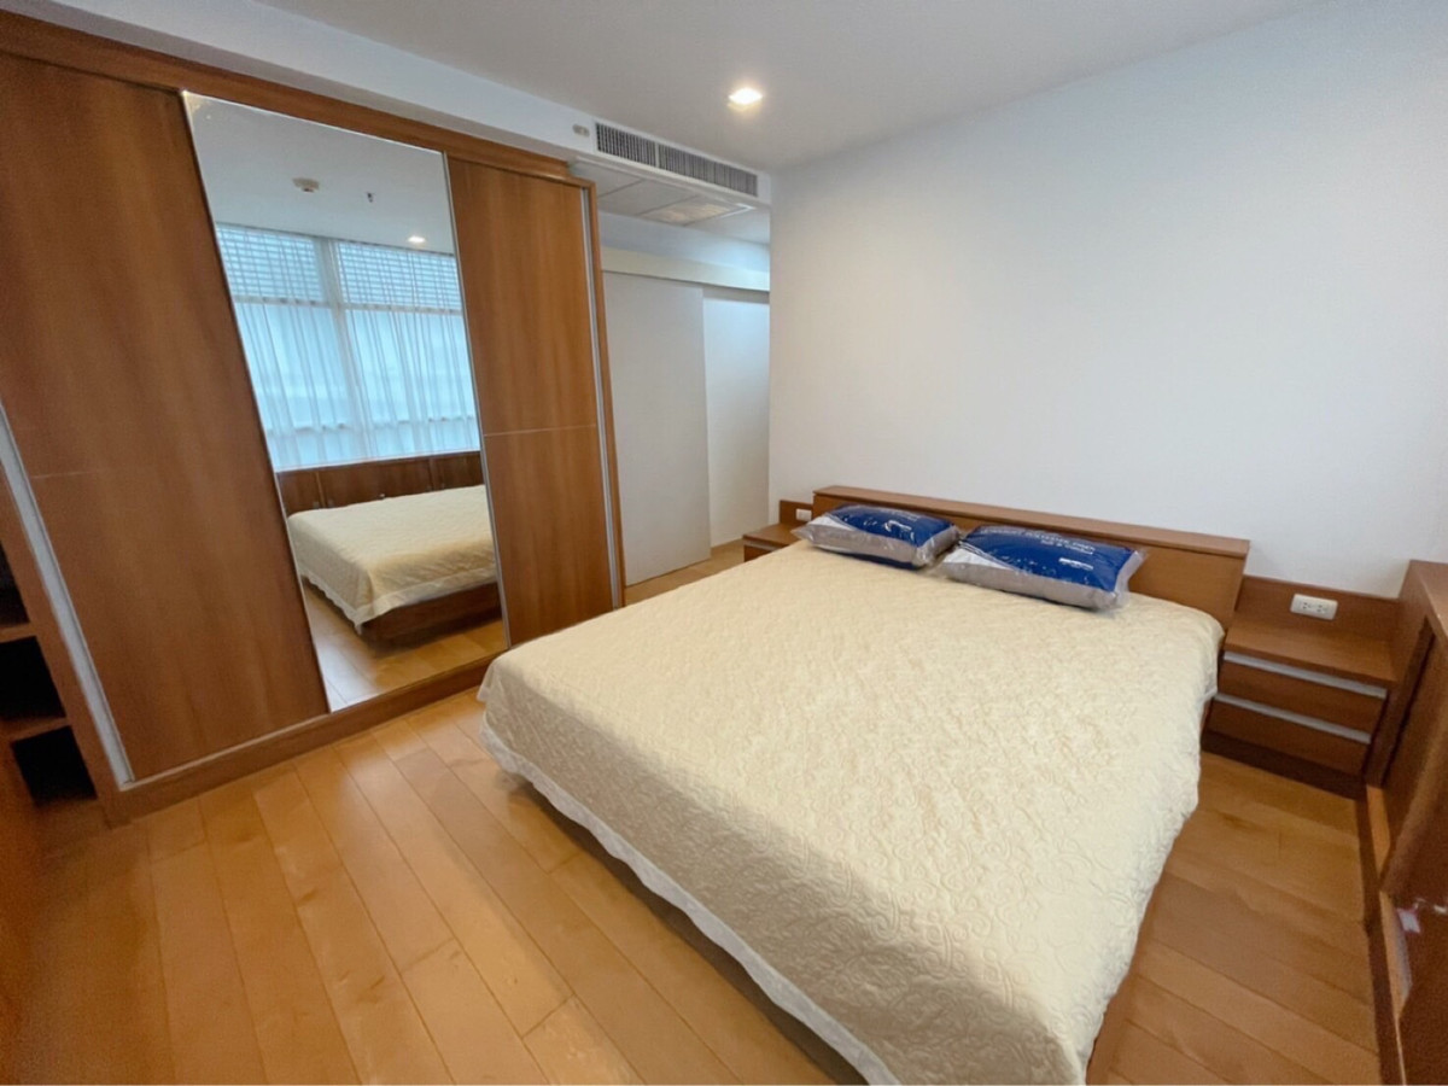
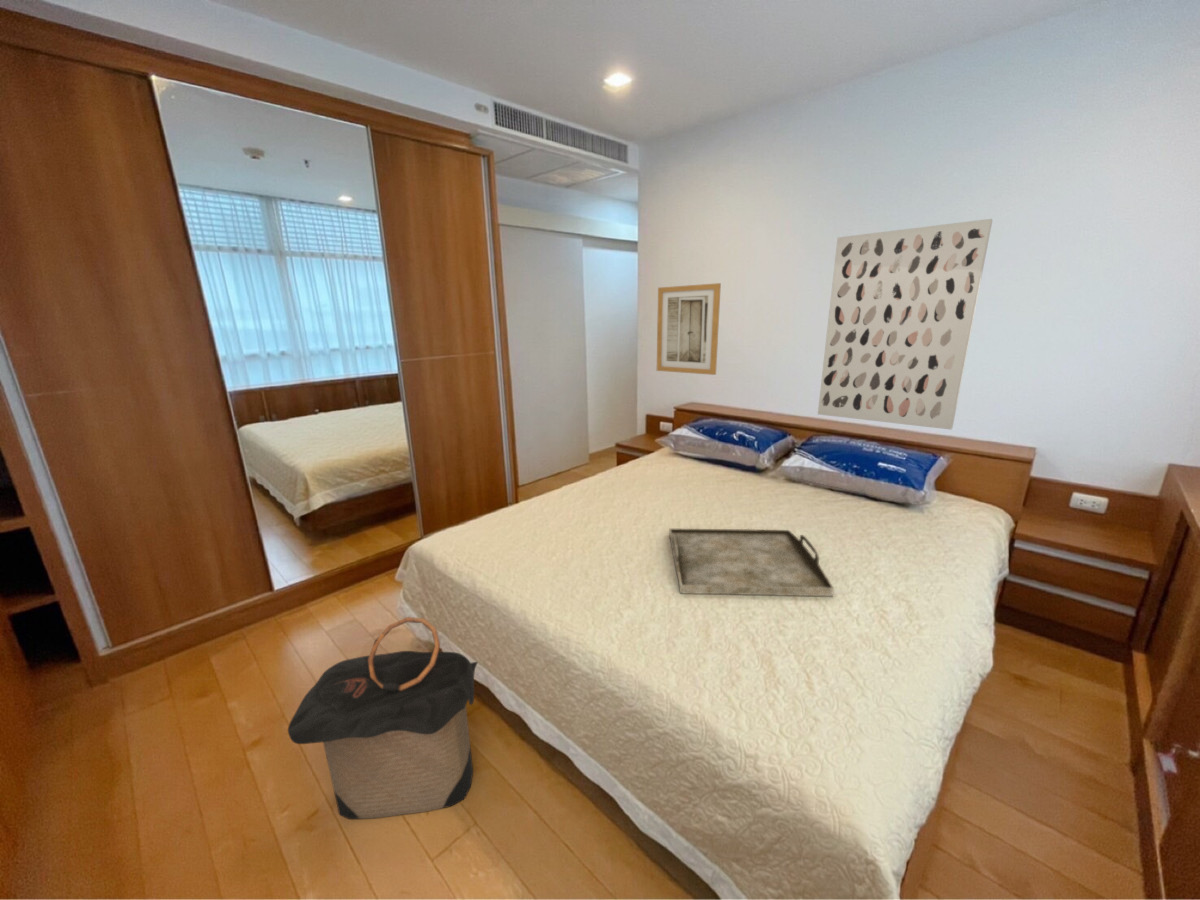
+ wall art (893, 330)
+ laundry hamper (392, 717)
+ serving tray (741, 551)
+ wall art (686, 330)
